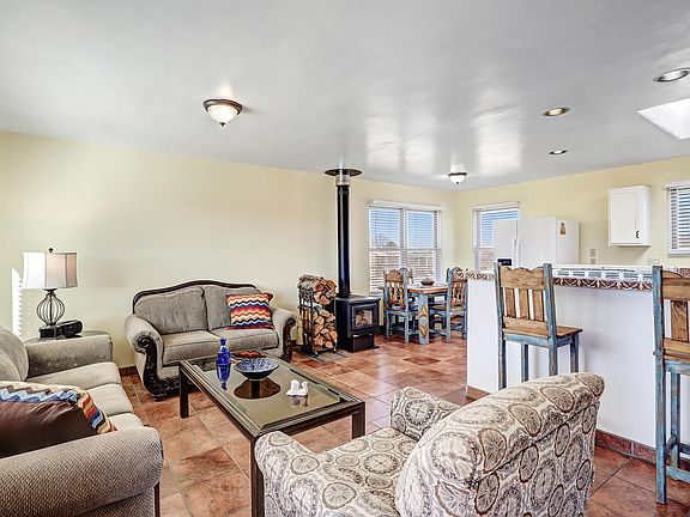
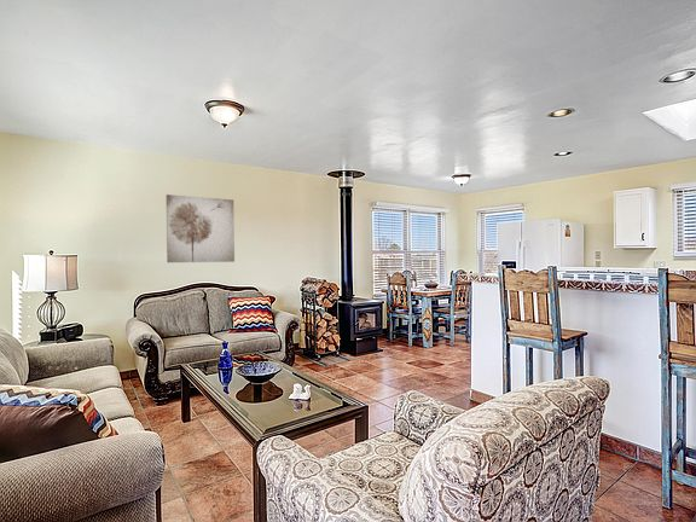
+ wall art (202, 230)
